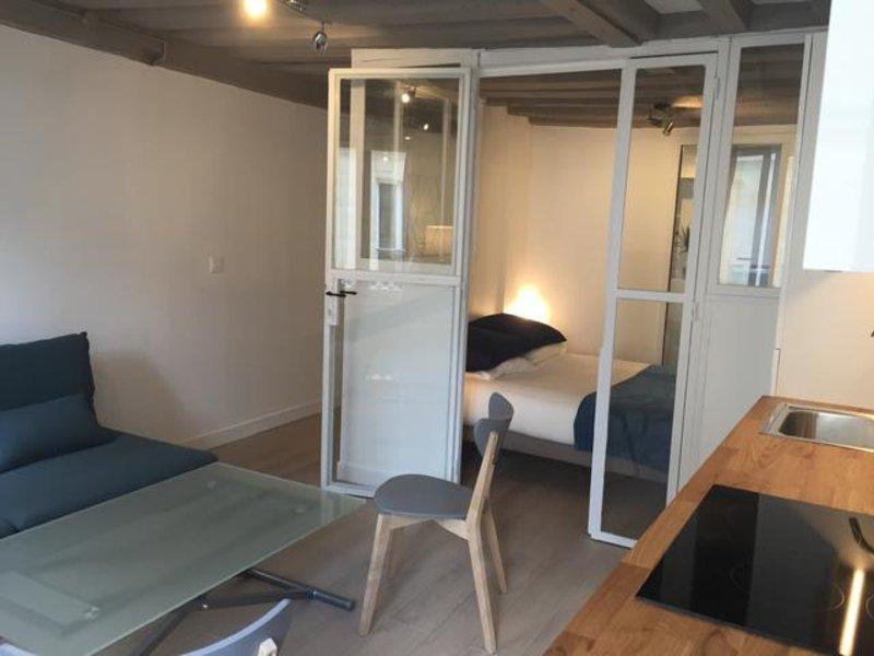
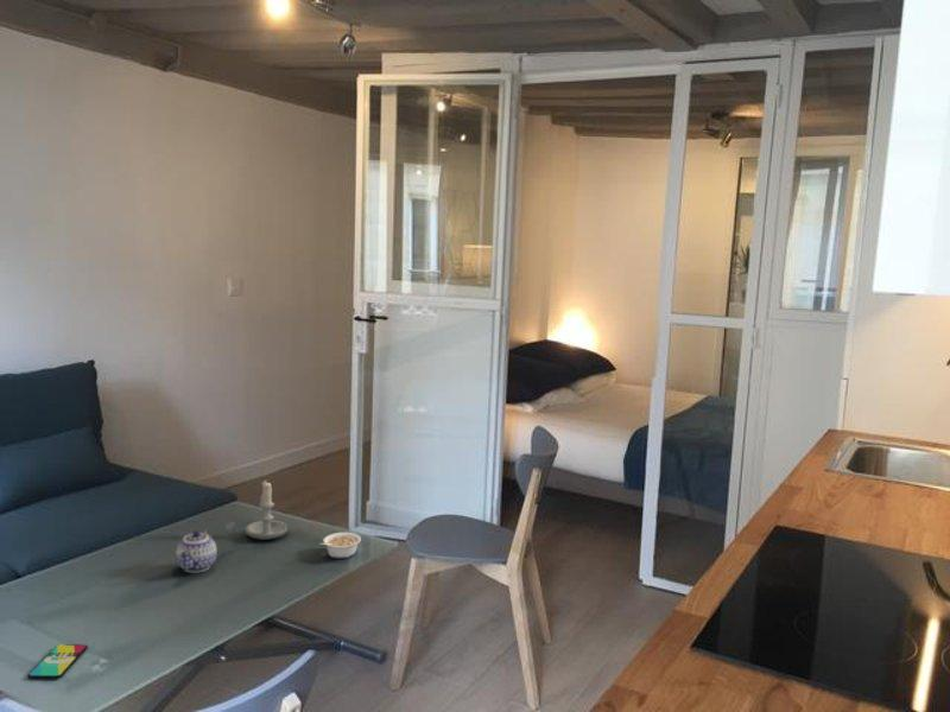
+ smartphone (58, 660)
+ candle (266, 508)
+ legume (341, 545)
+ teapot (196, 549)
